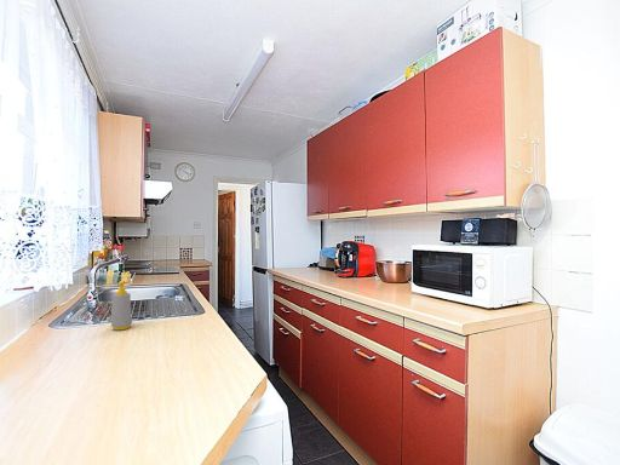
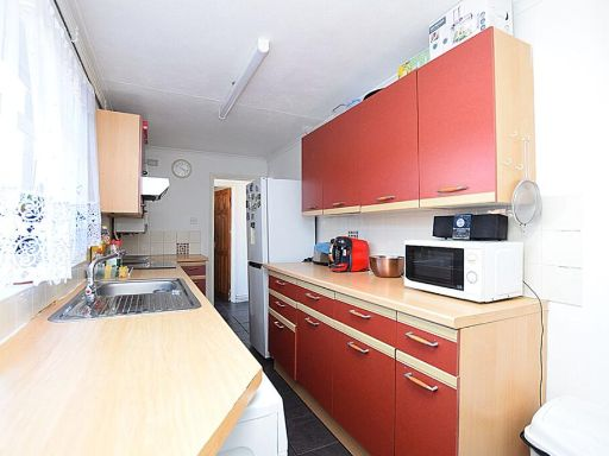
- soap bottle (121, 304)
